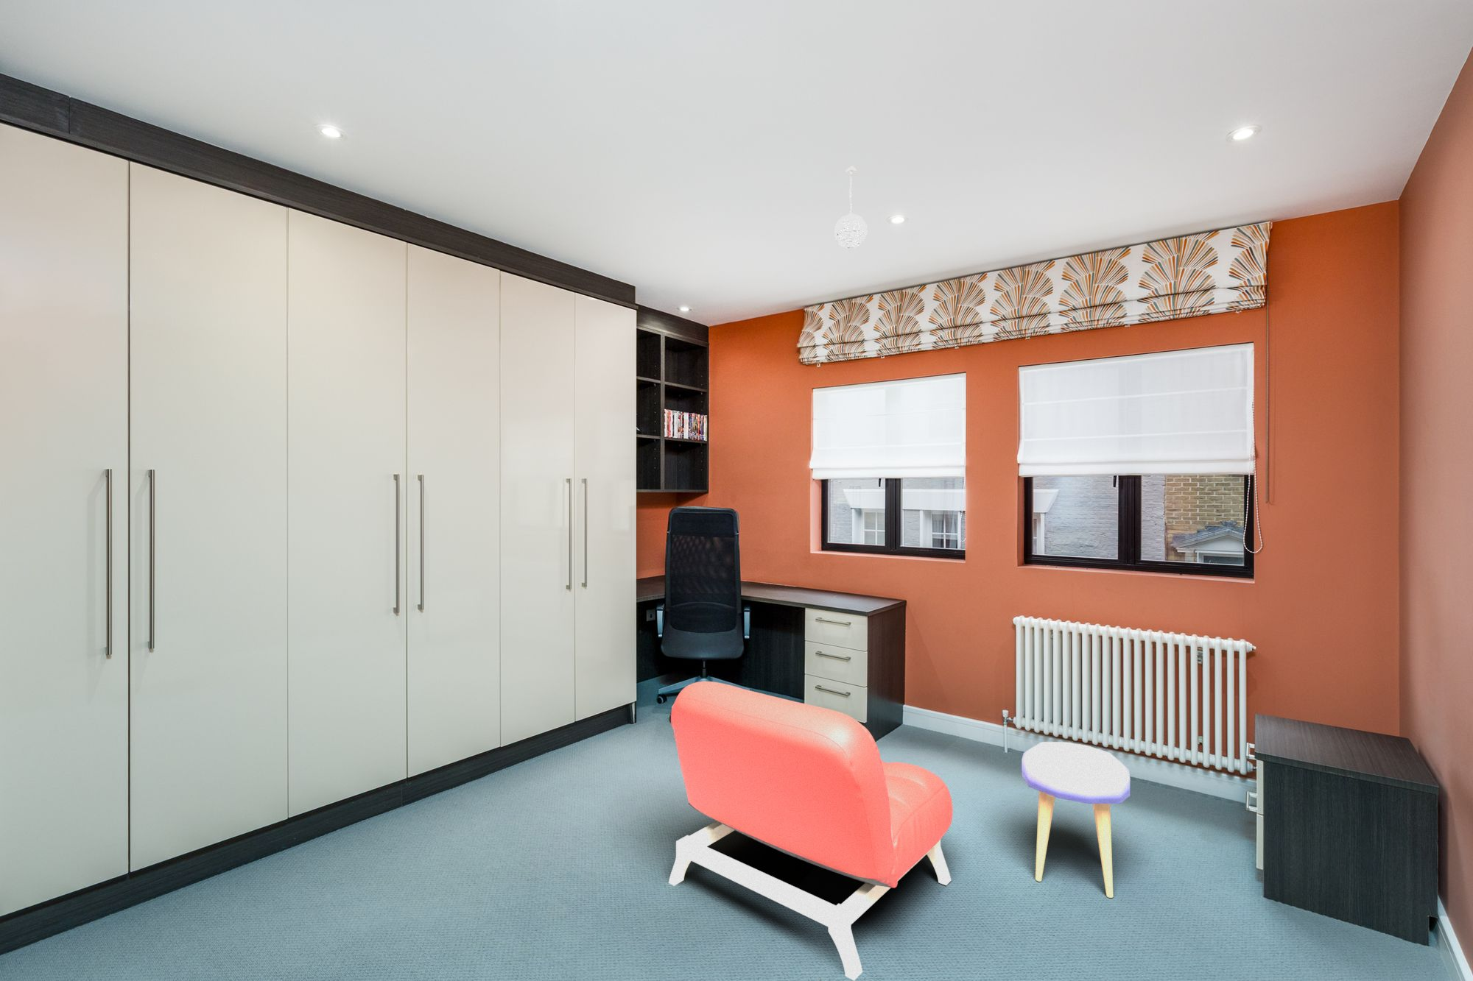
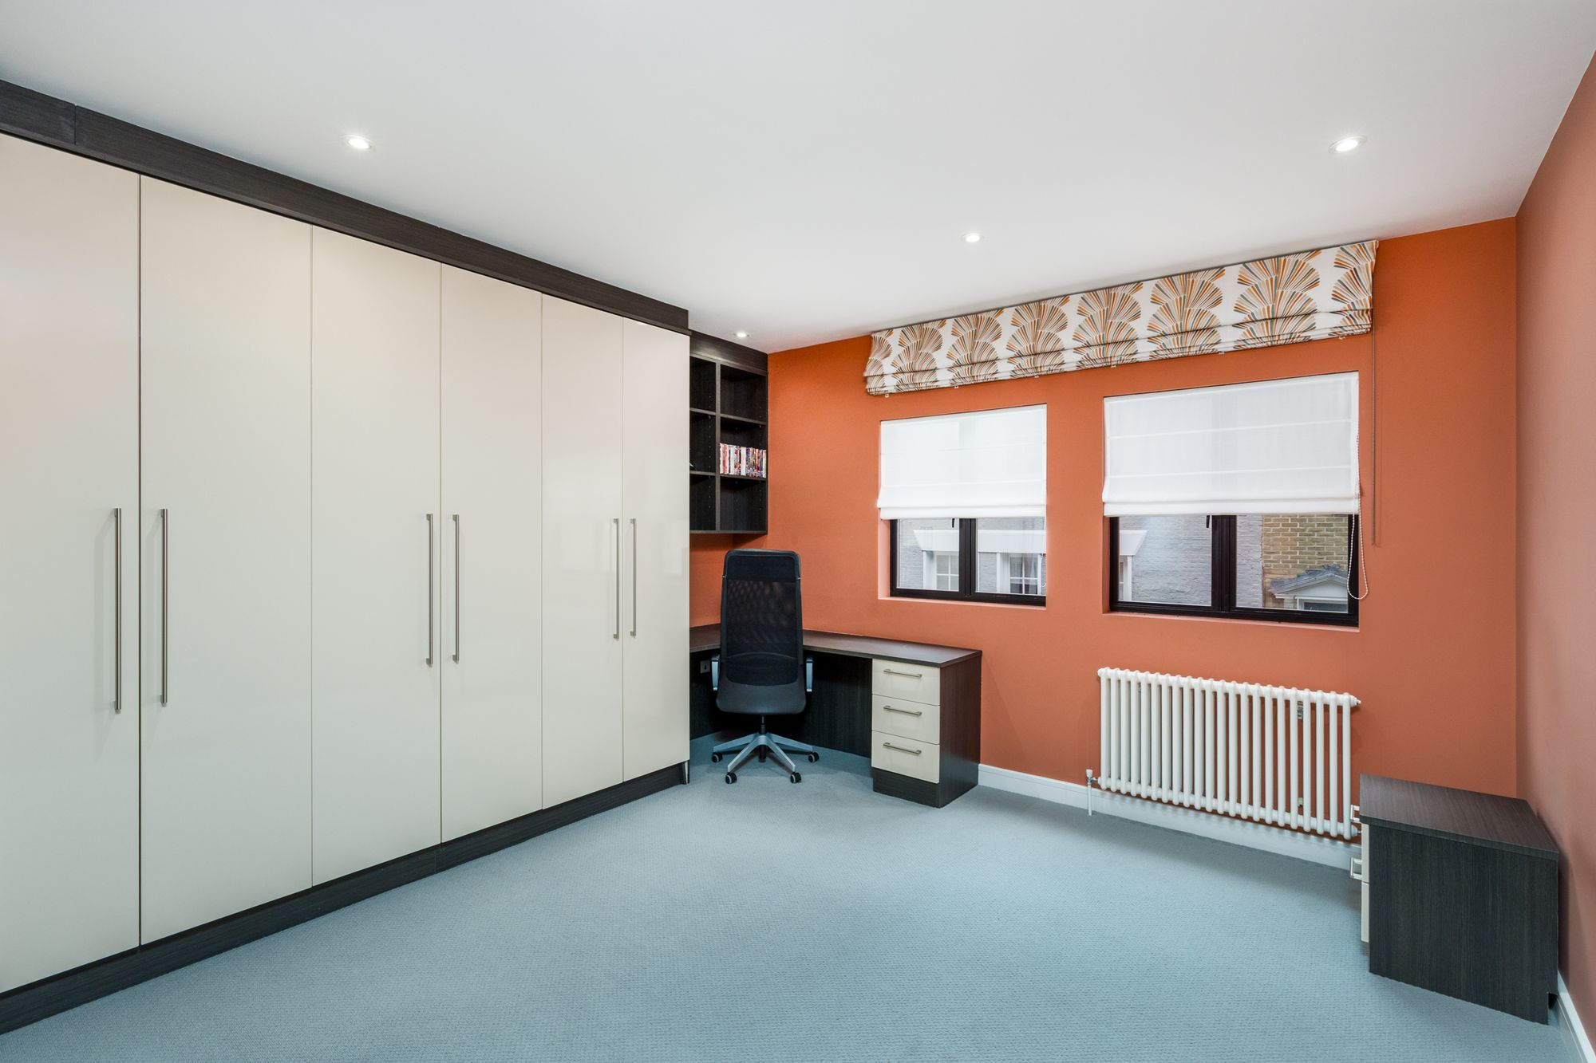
- armchair (813, 778)
- pendant light (851, 207)
- stool (1079, 801)
